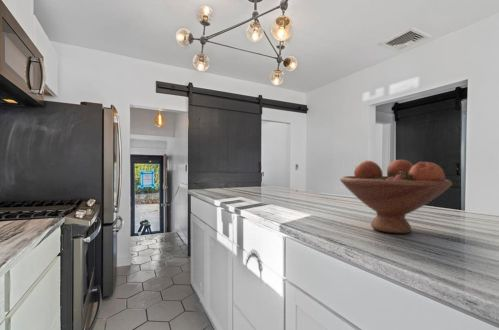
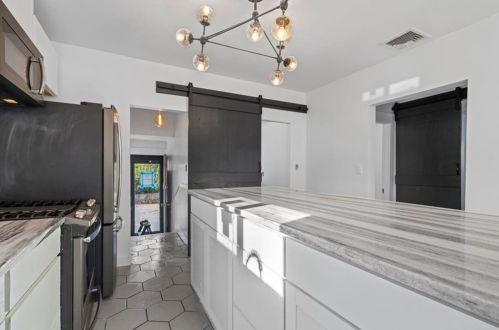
- fruit bowl (390, 194)
